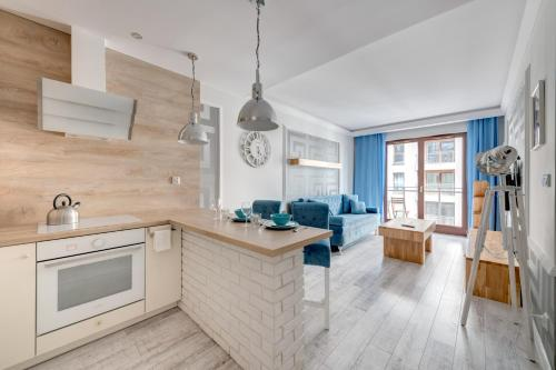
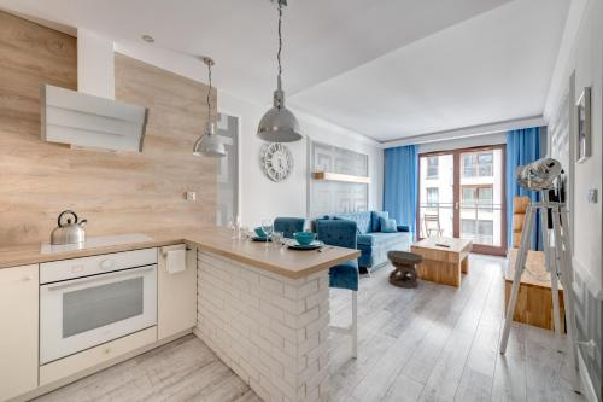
+ carved stool (403, 268)
